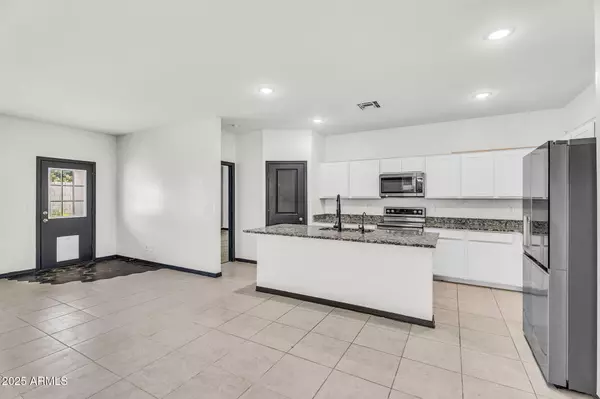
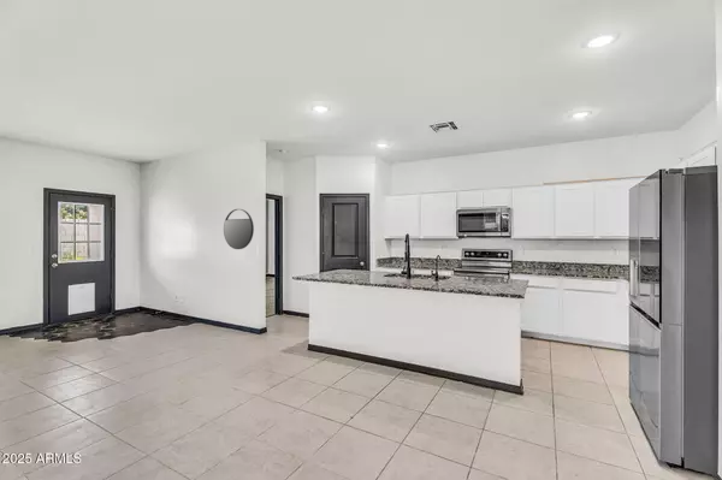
+ home mirror (238, 229)
